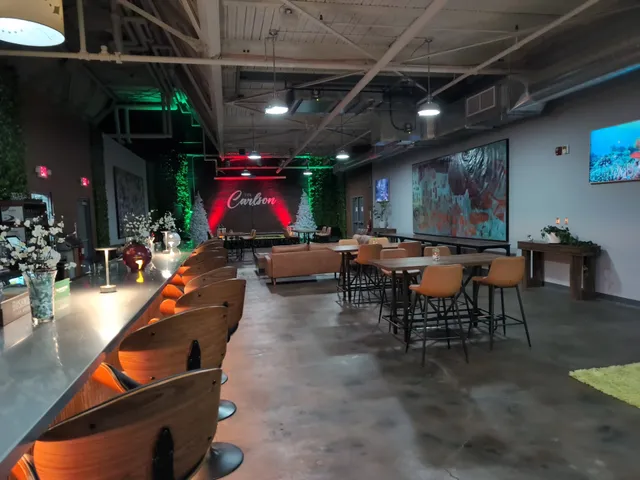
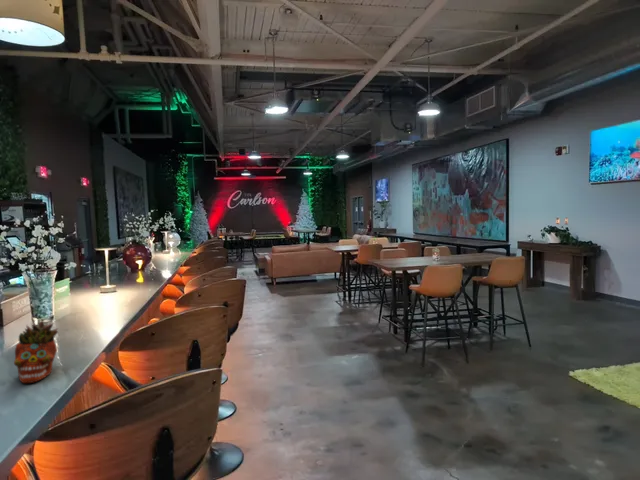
+ succulent planter (36, 348)
